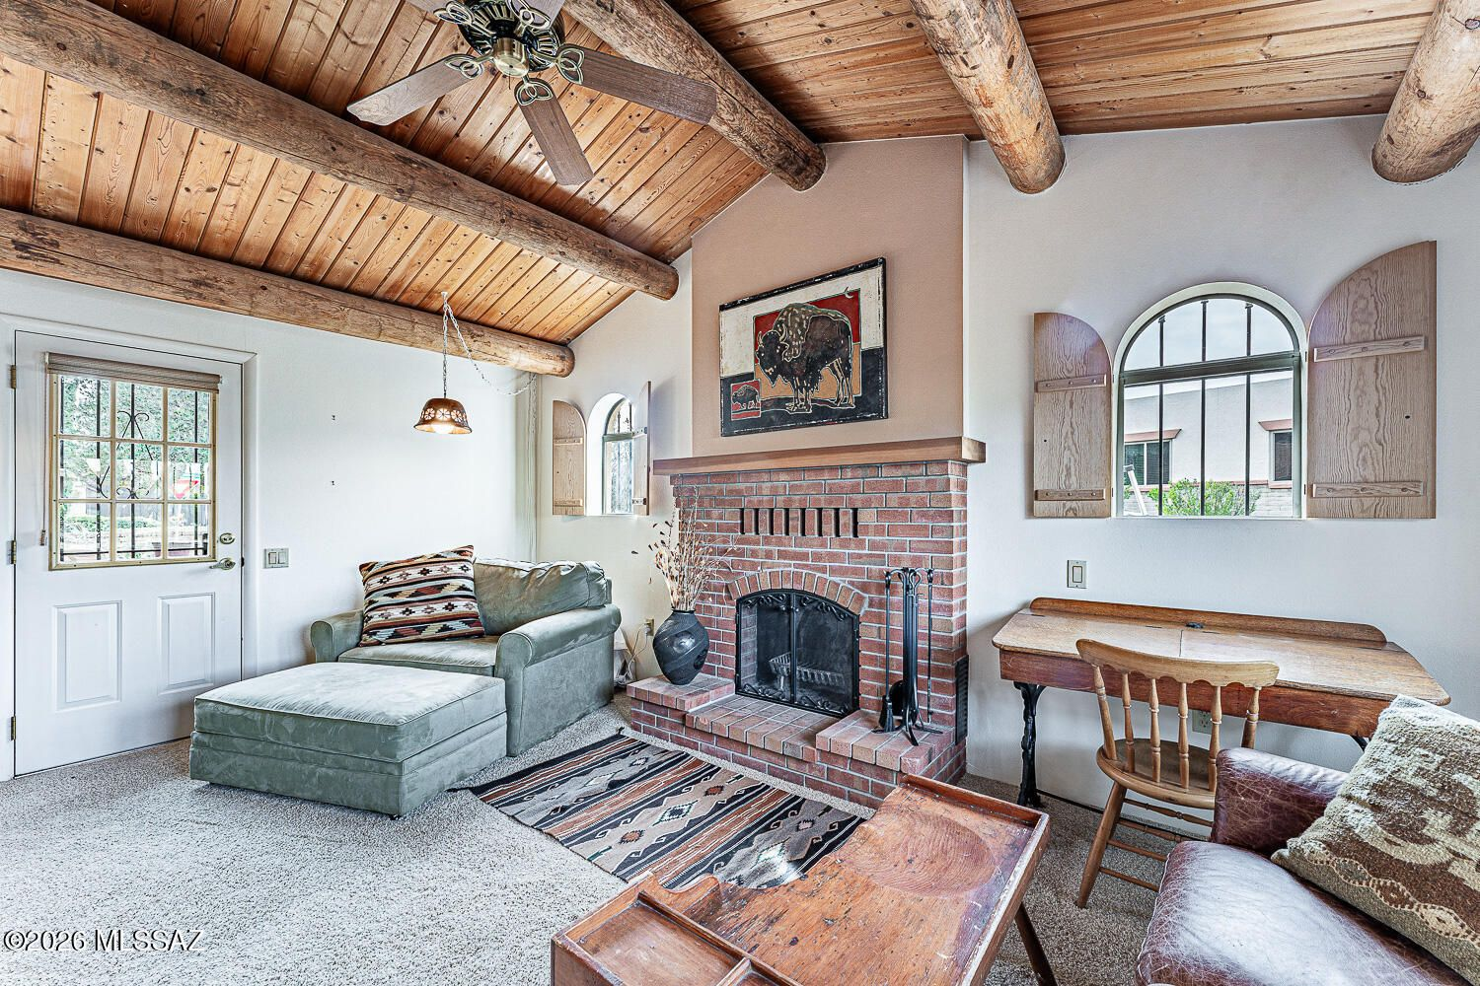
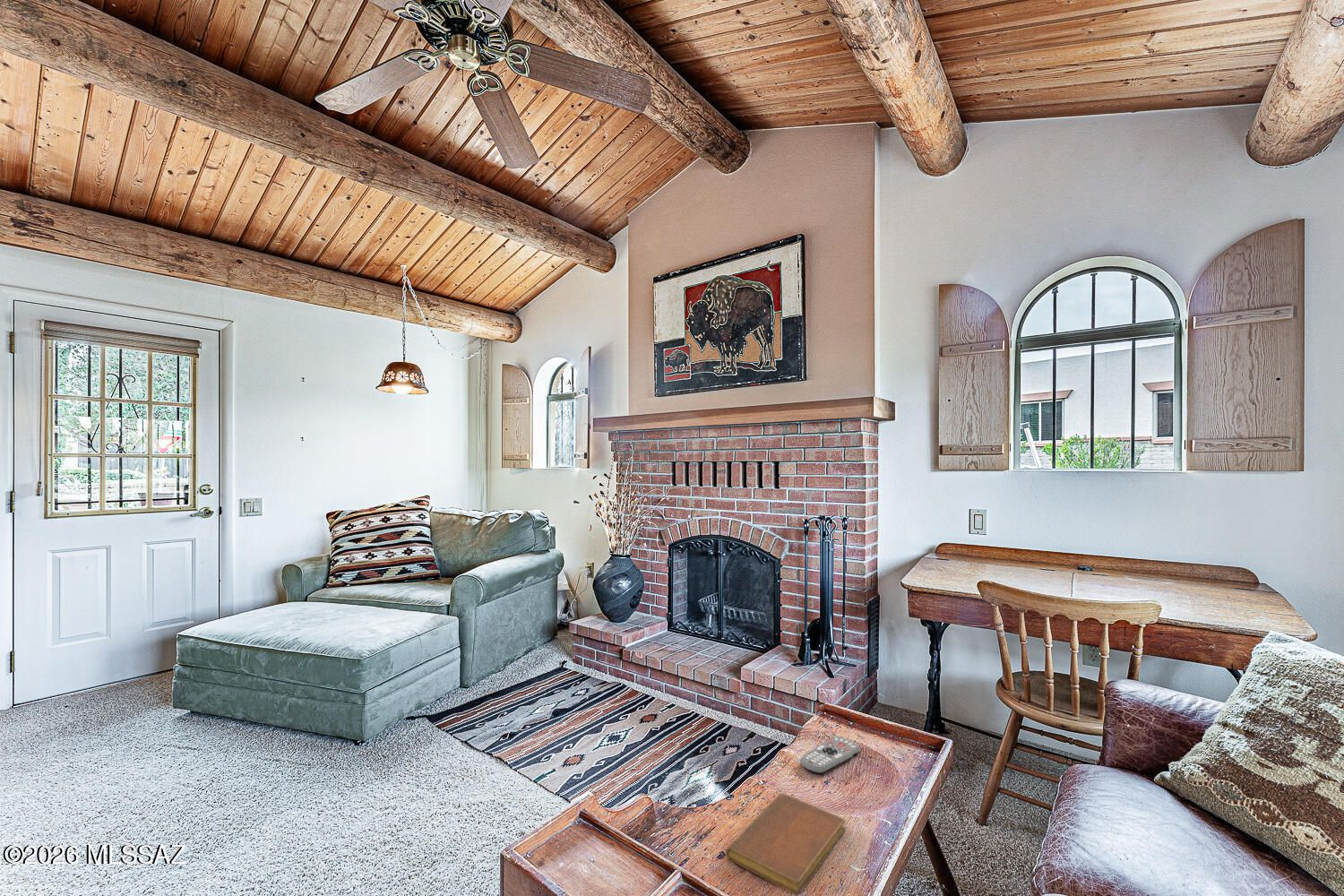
+ notebook (788, 838)
+ remote control (829, 754)
